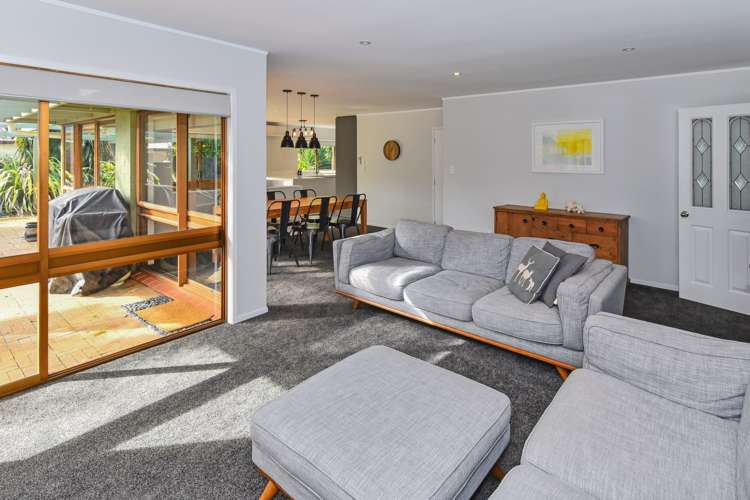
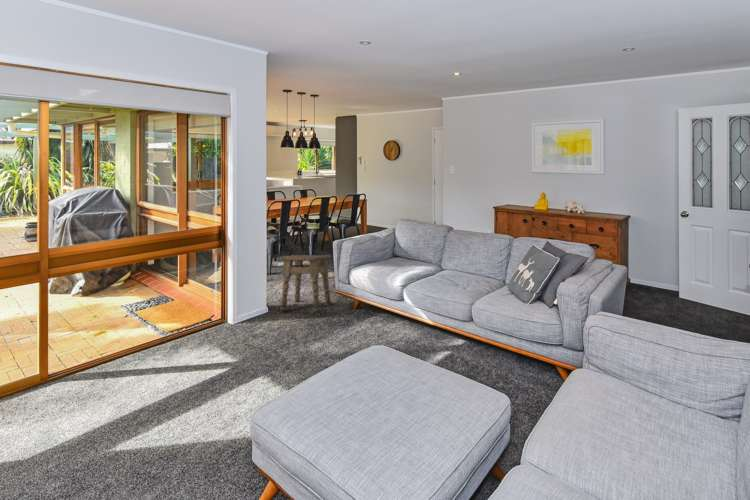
+ side table (300, 282)
